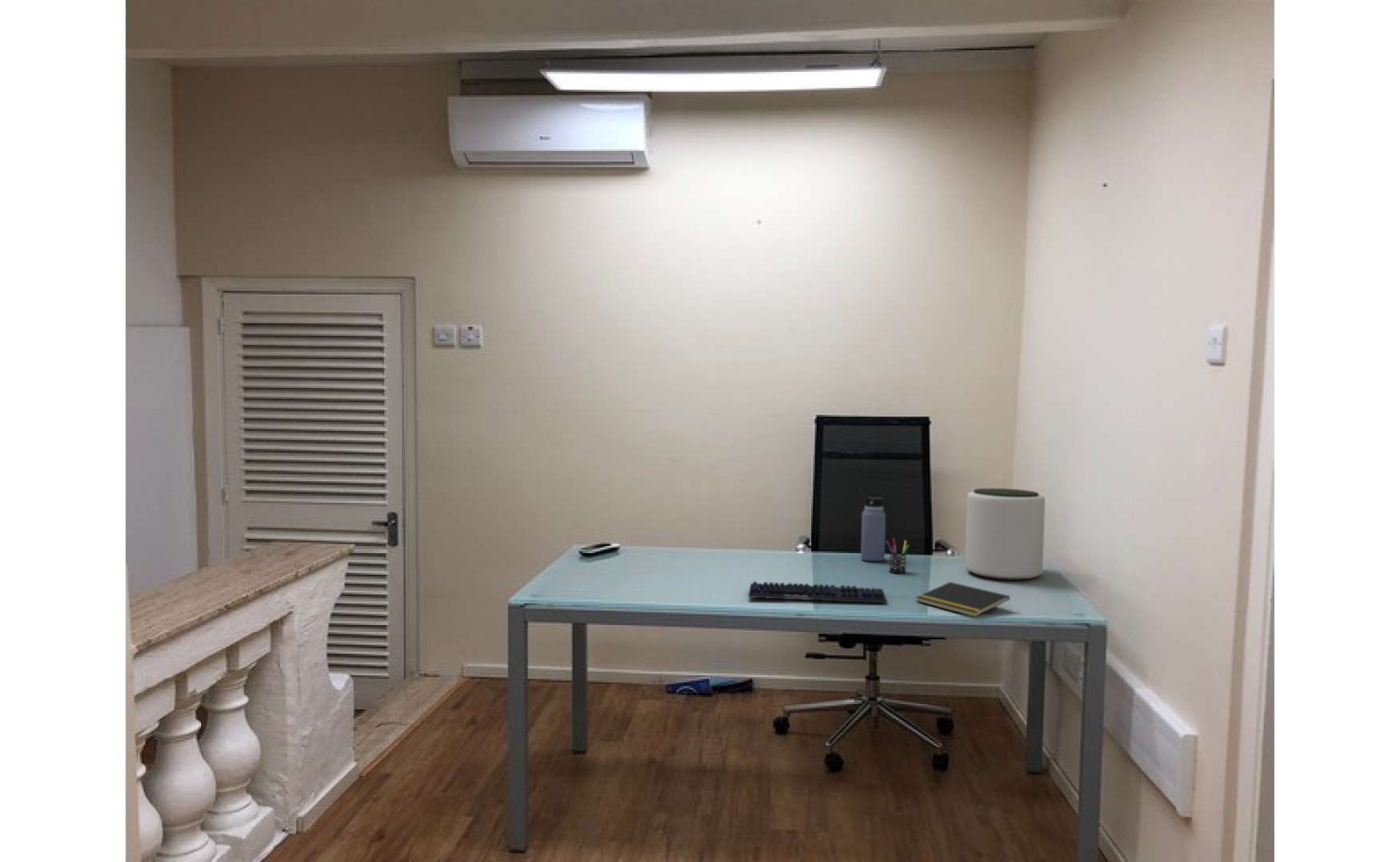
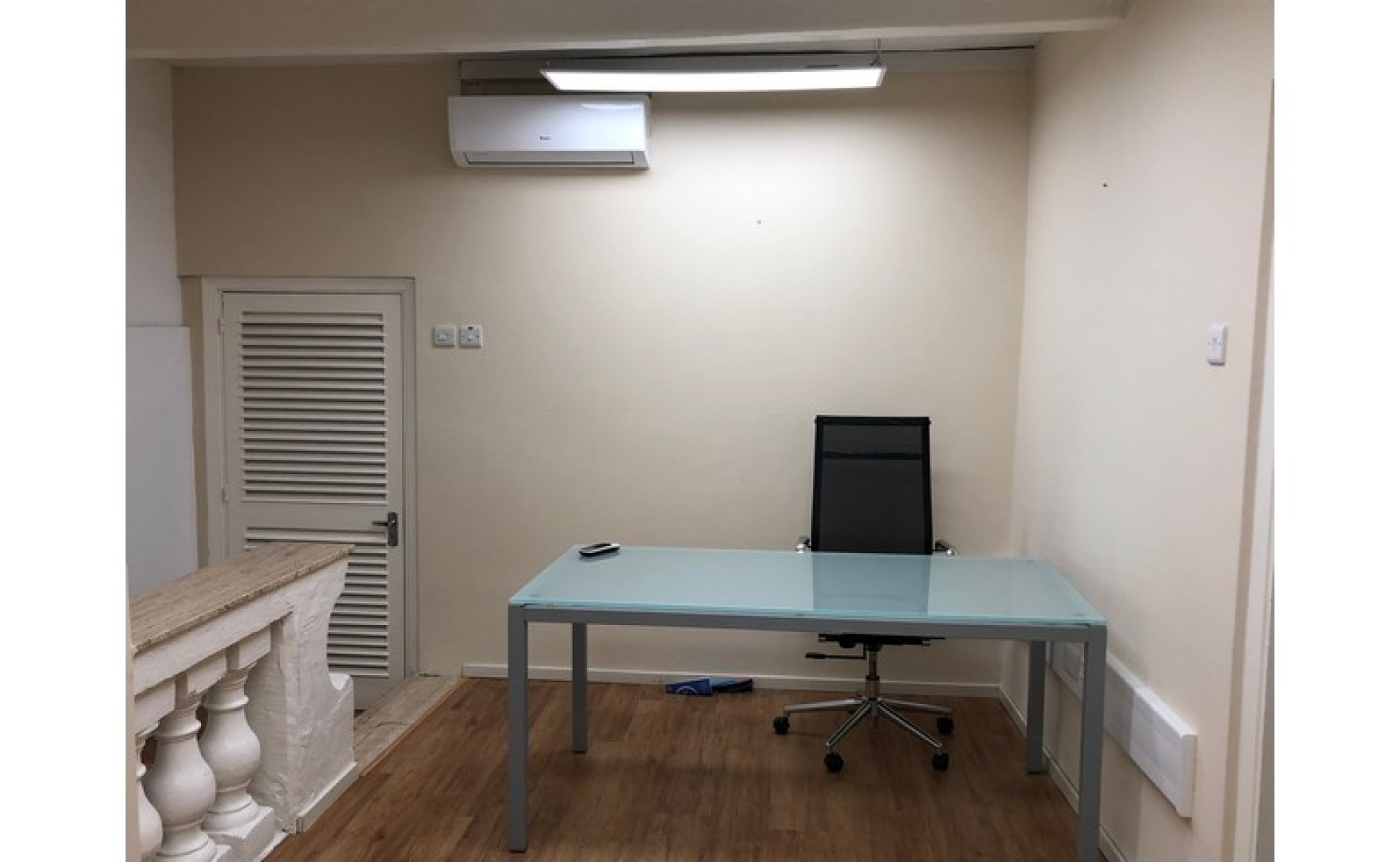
- water bottle (872, 524)
- plant pot (1004, 532)
- pen holder (899, 556)
- keyboard (816, 592)
- notepad (961, 598)
